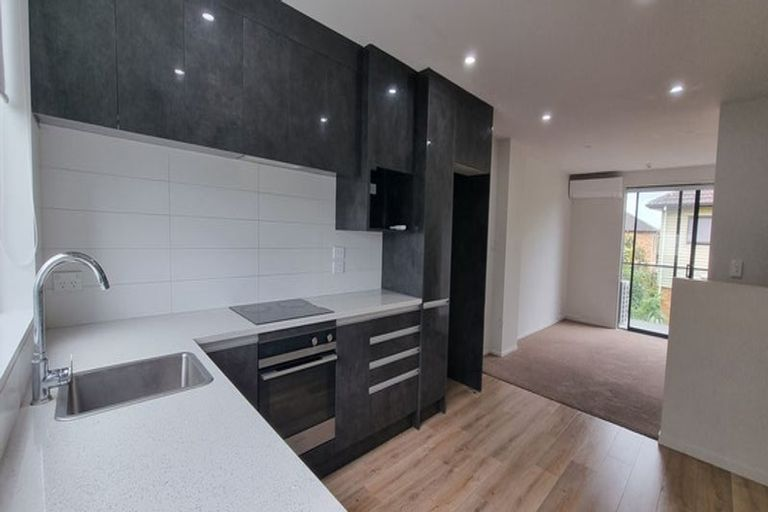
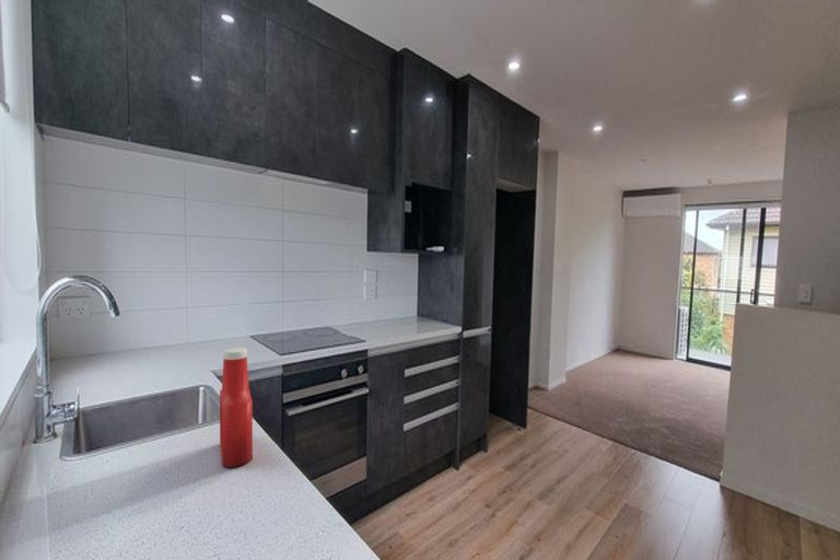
+ soap bottle (235, 400)
